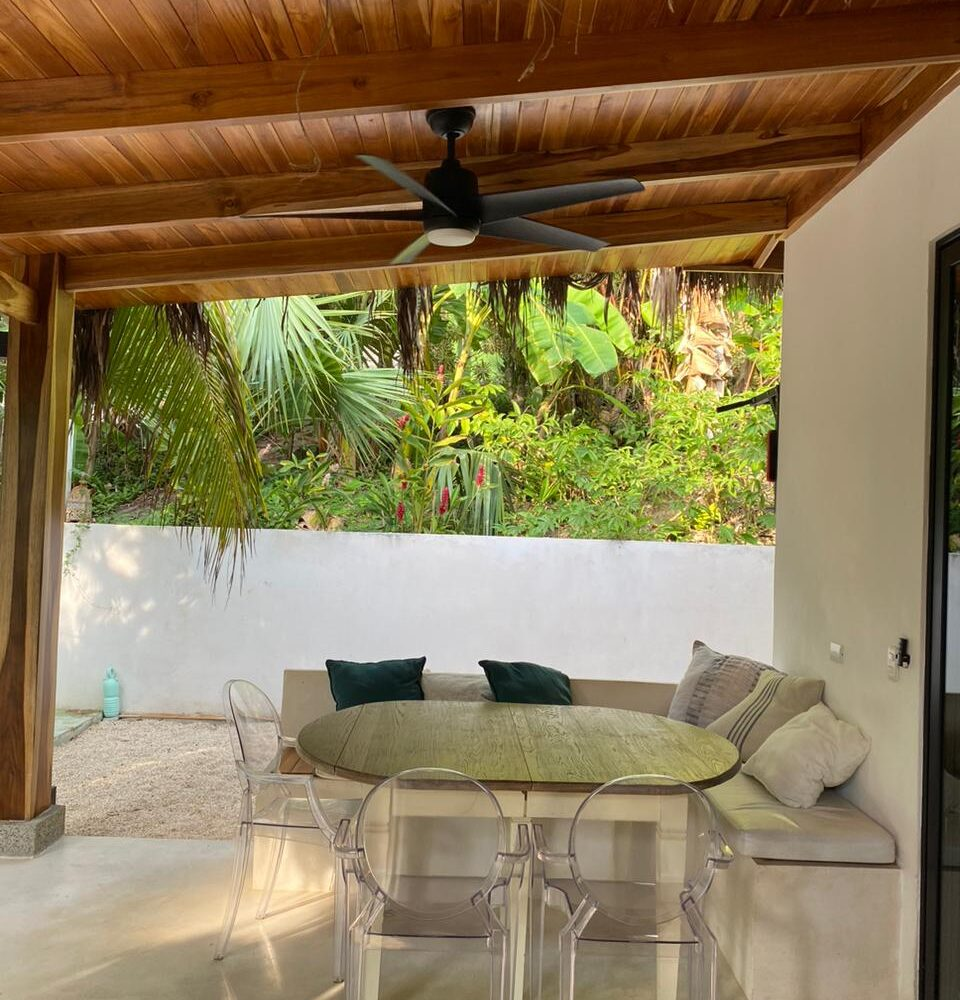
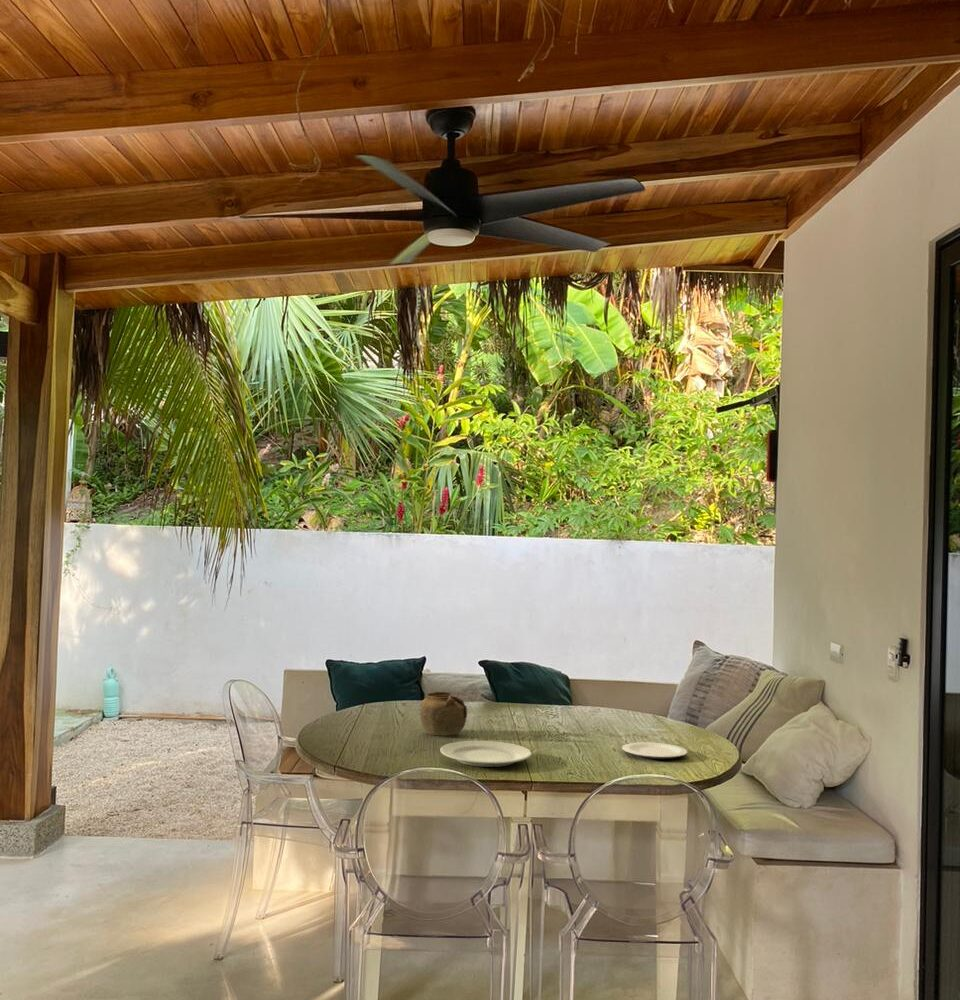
+ teapot (442, 712)
+ chinaware (485, 755)
+ plate (654, 751)
